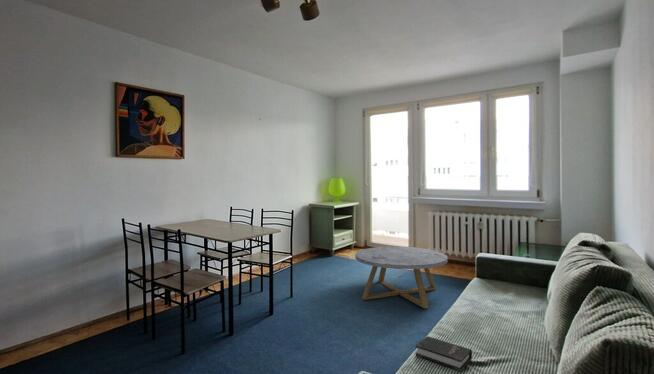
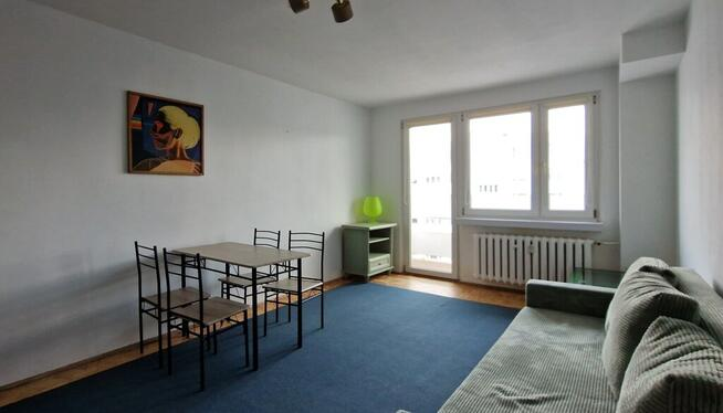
- hardback book (443, 351)
- coffee table (400, 268)
